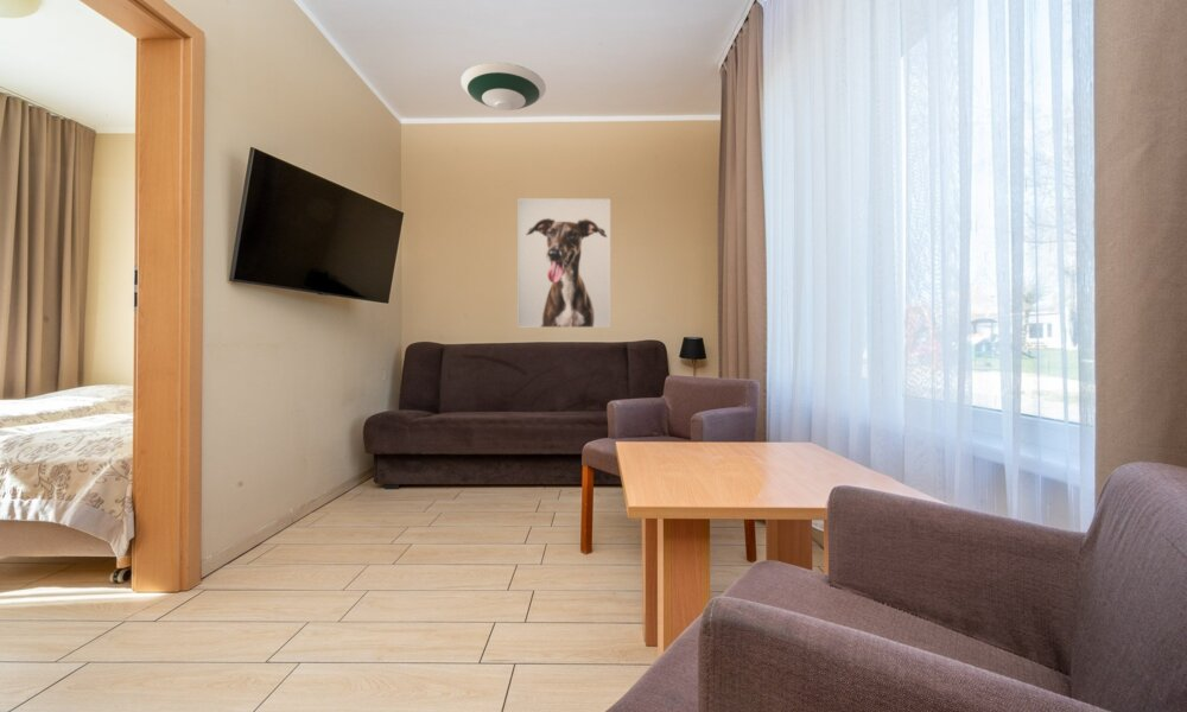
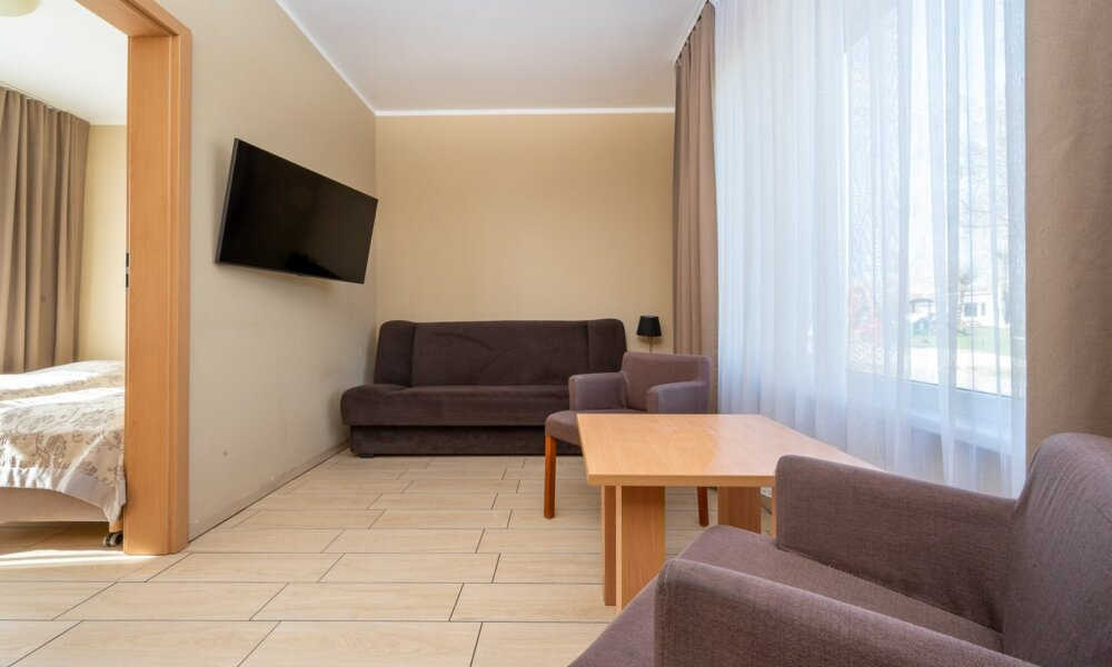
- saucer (503, 96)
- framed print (564, 262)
